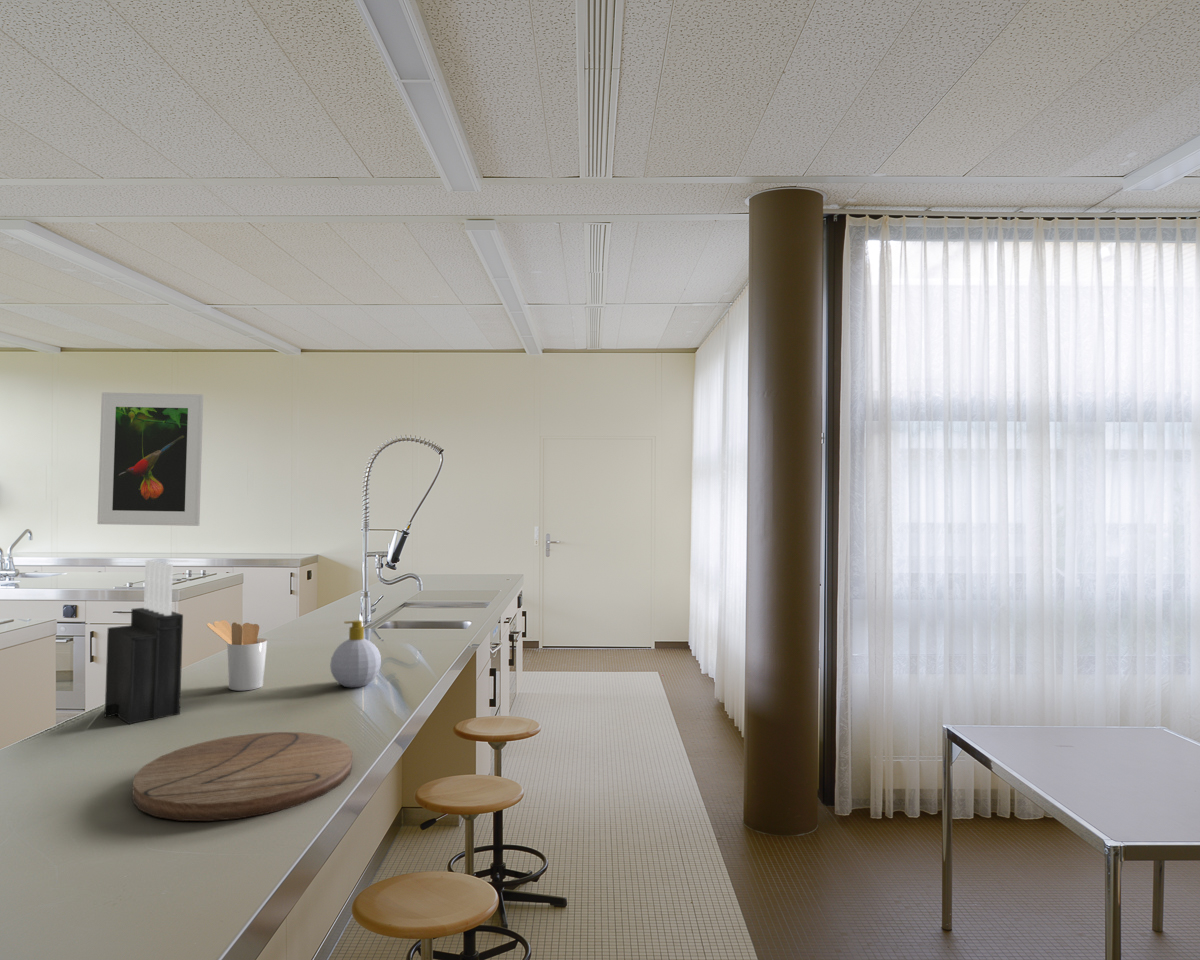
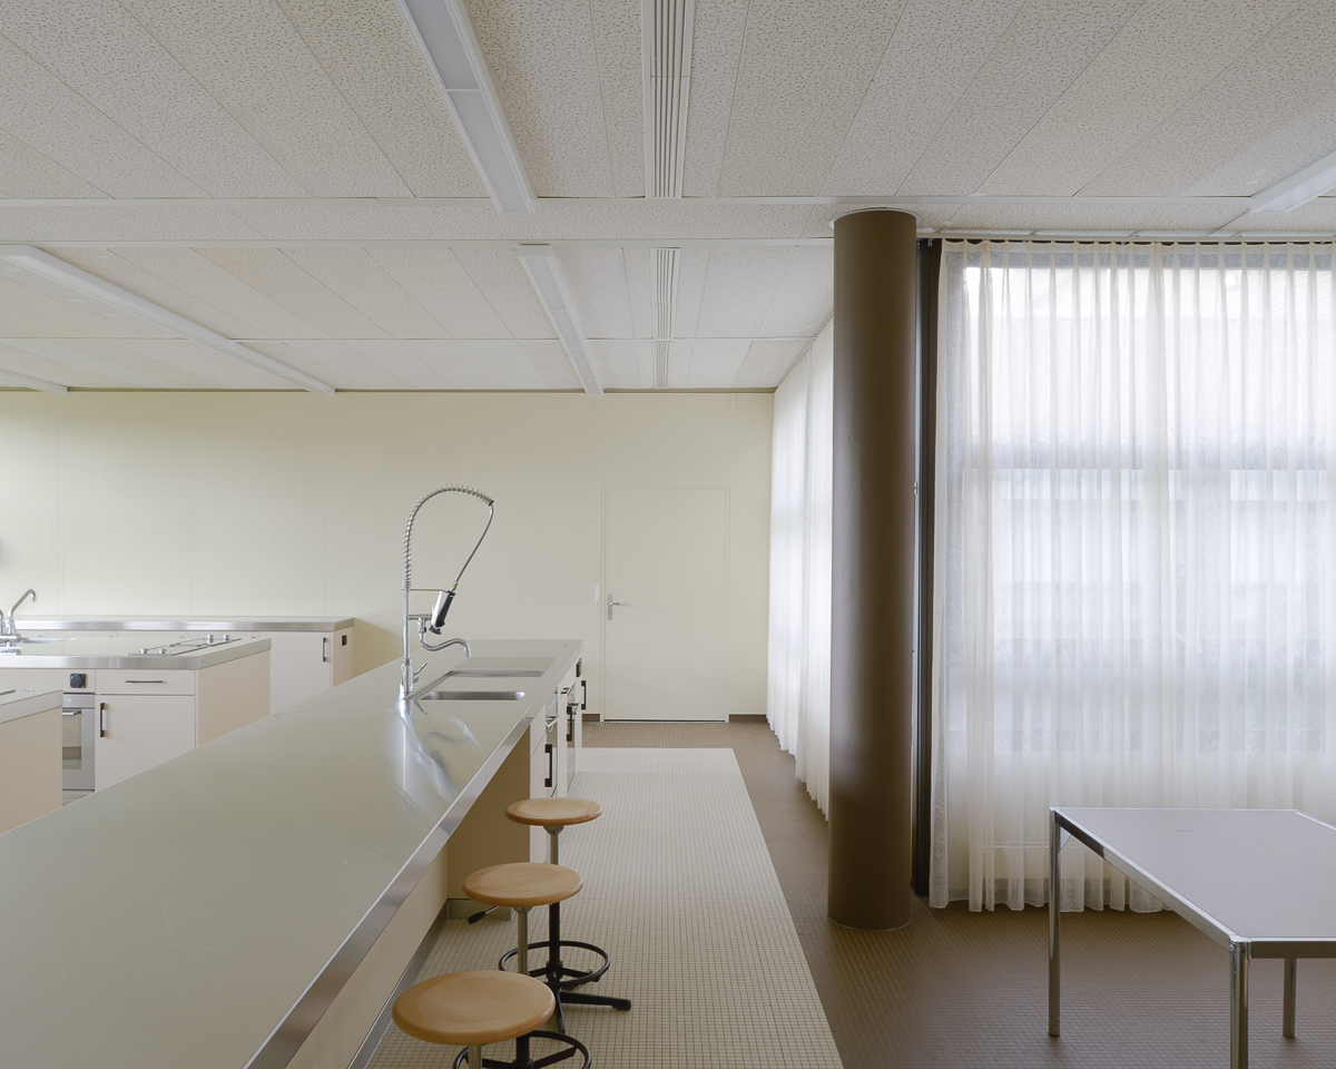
- utensil holder (237, 652)
- soap bottle (356, 652)
- cutting board (248, 770)
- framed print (150, 459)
- knife block (139, 637)
